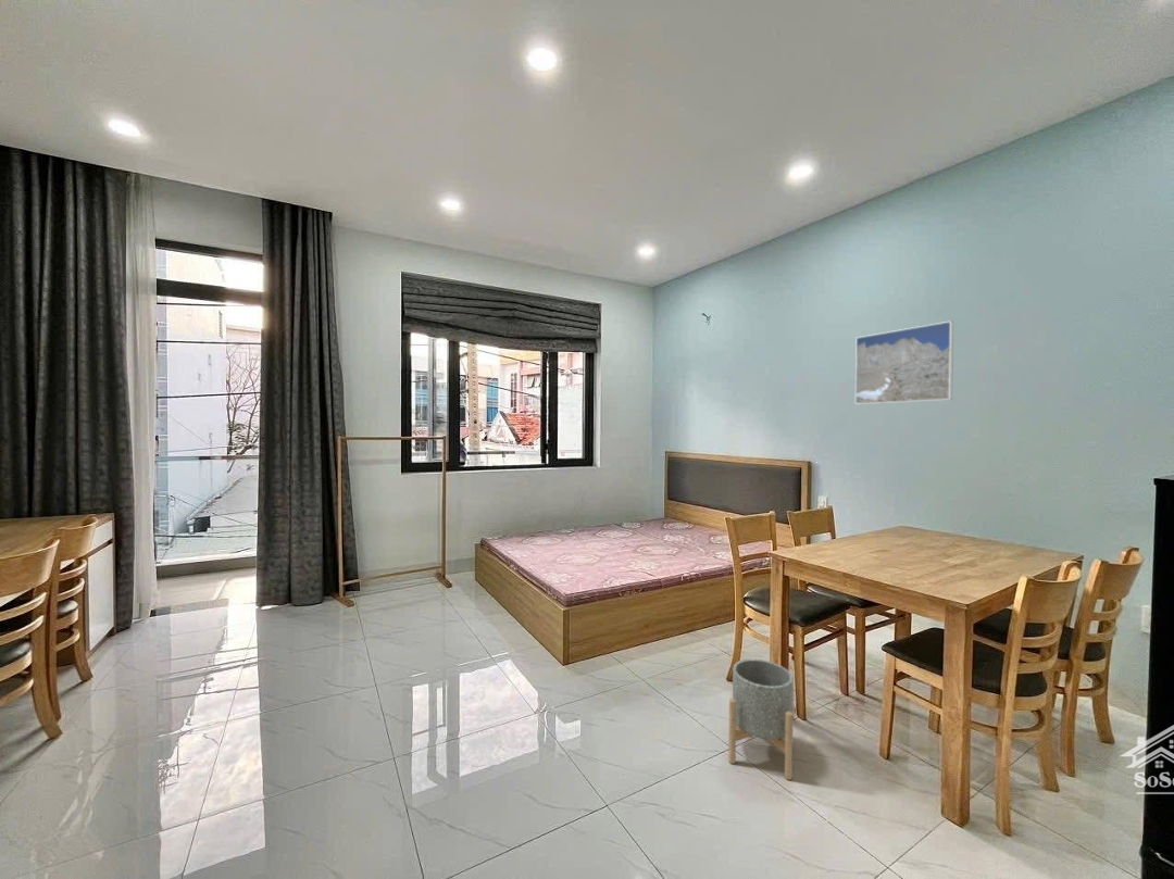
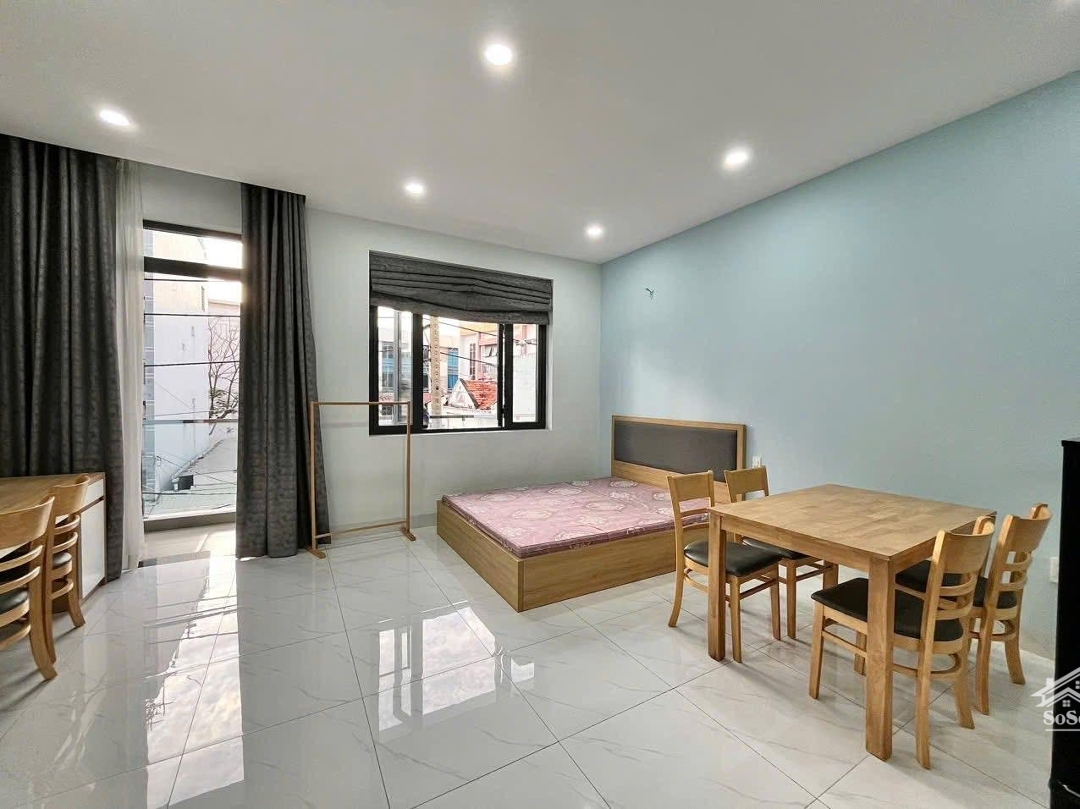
- planter (761, 713)
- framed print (900, 366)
